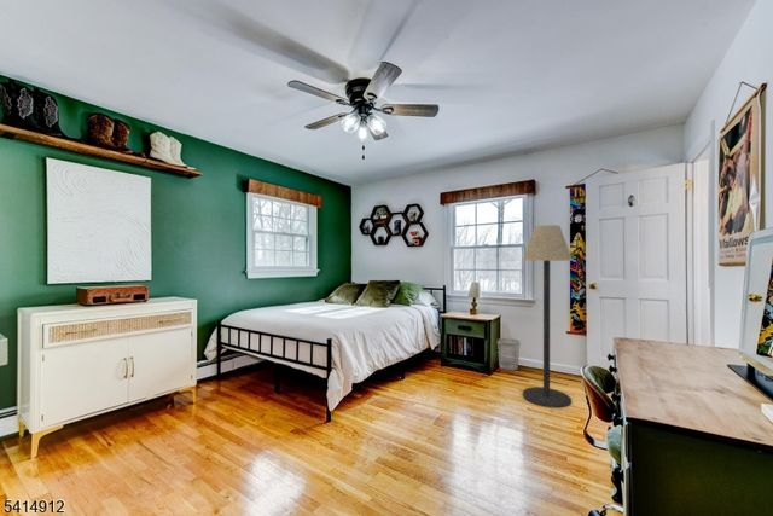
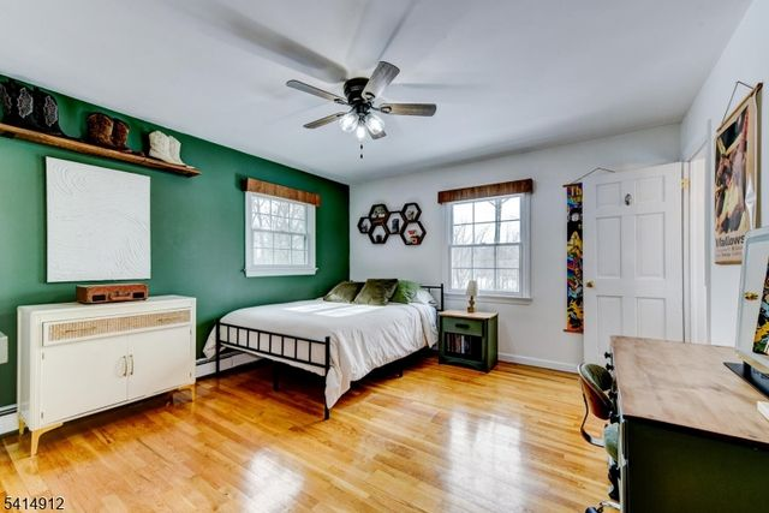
- floor lamp (546, 312)
- wastebasket (508, 353)
